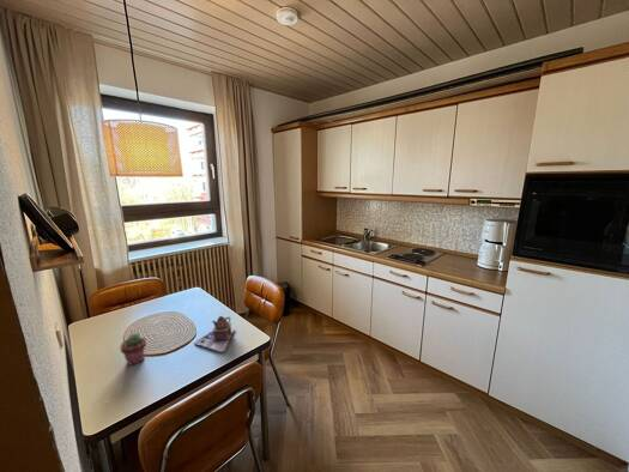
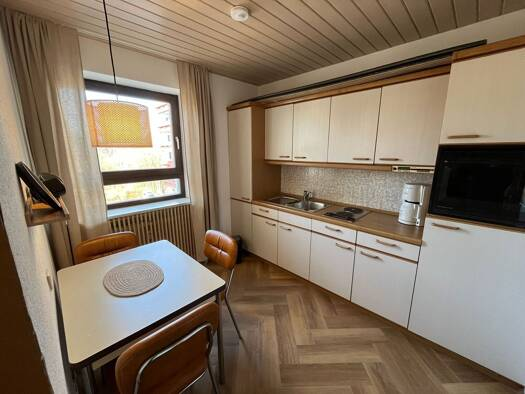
- teapot (219, 327)
- potted succulent (133, 347)
